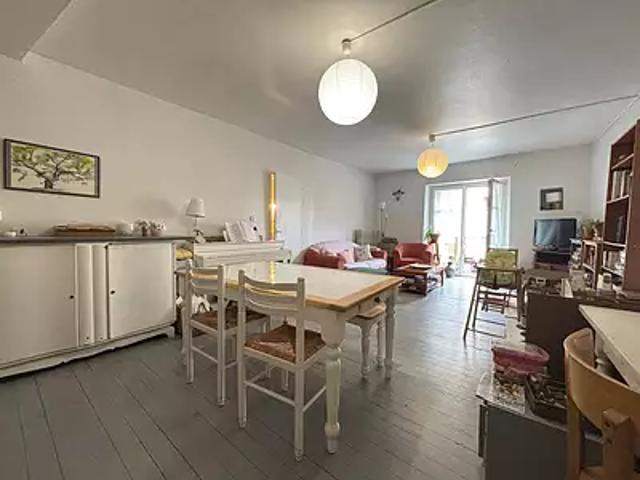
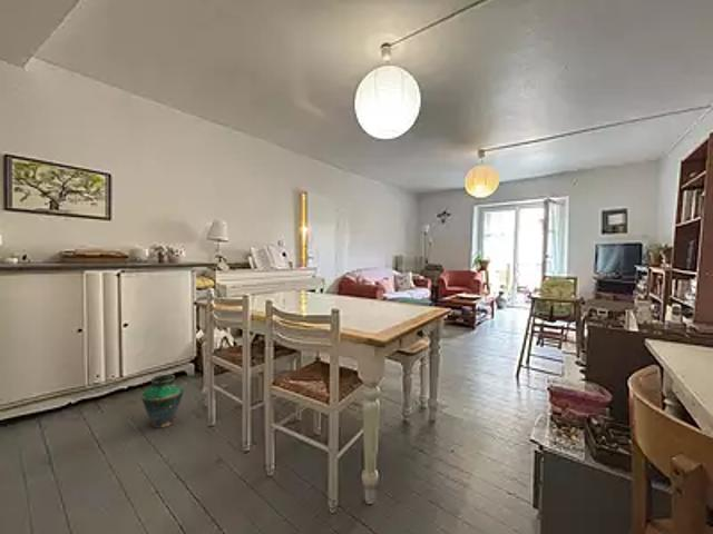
+ vase (160, 399)
